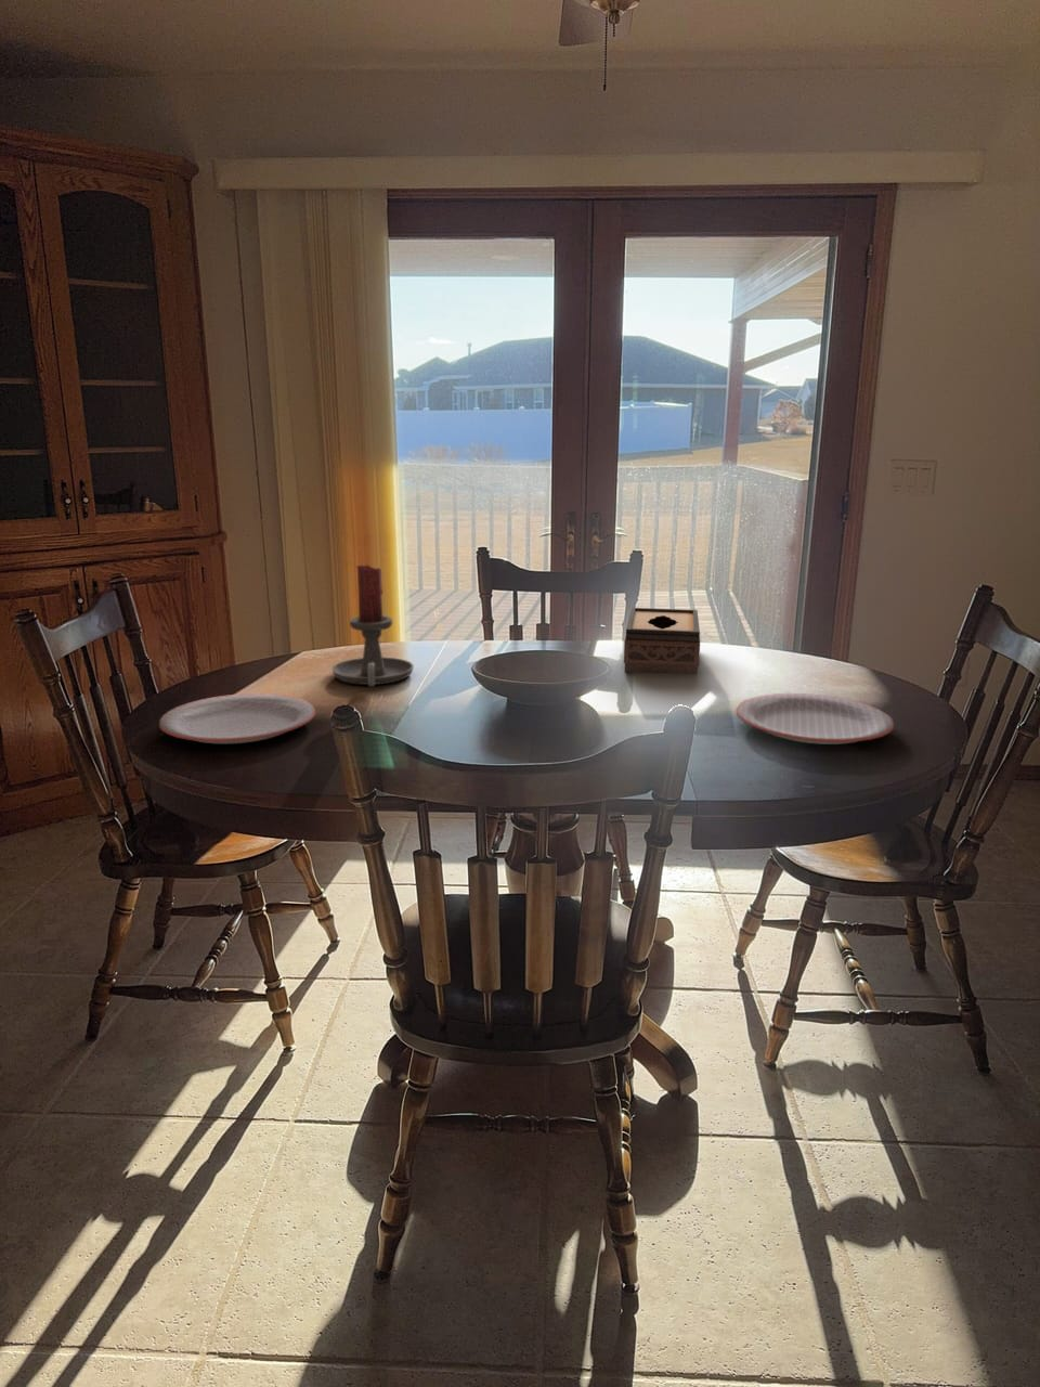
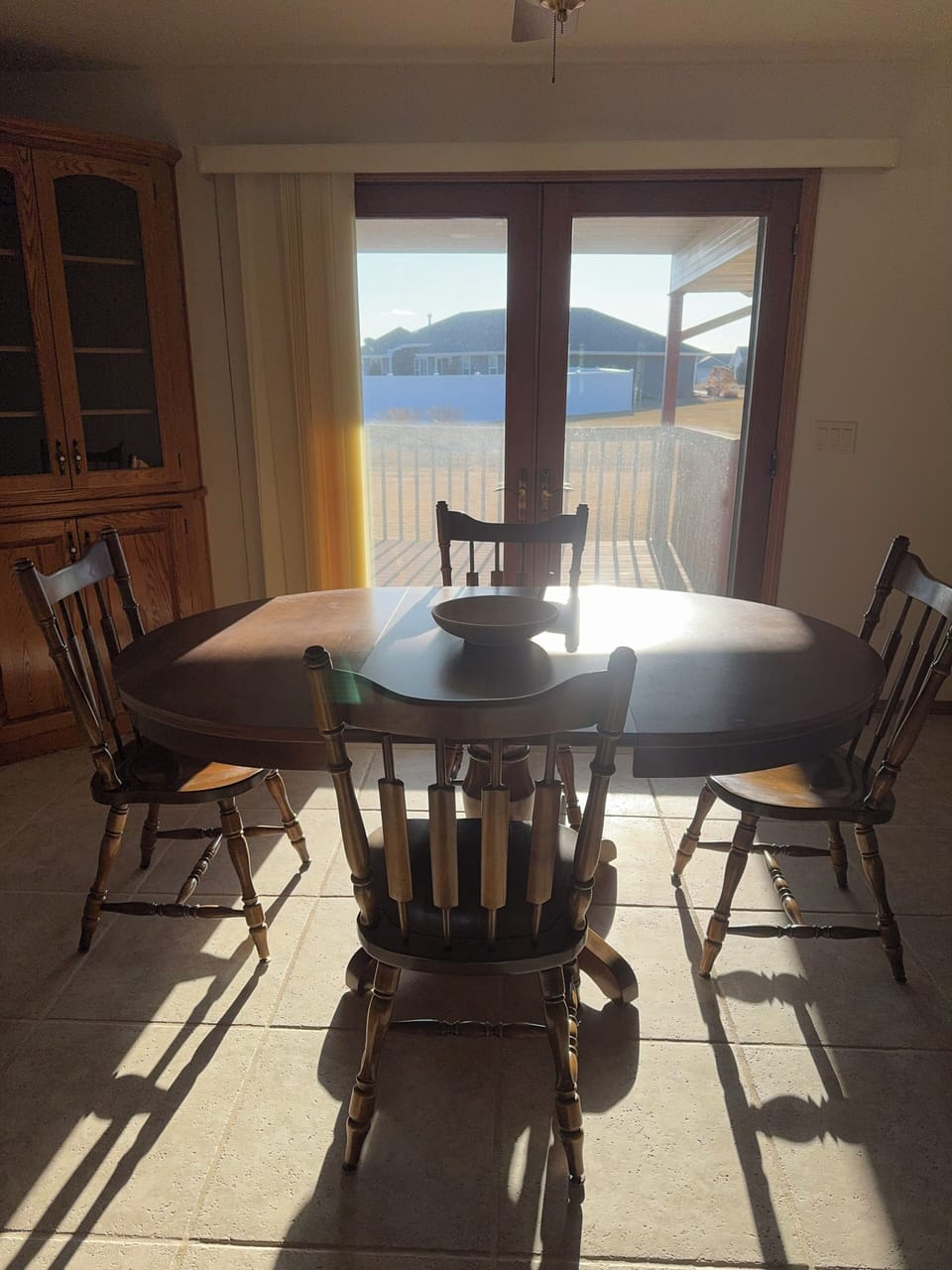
- plate (813, 721)
- candle holder (370, 624)
- tissue box (662, 639)
- plate (239, 720)
